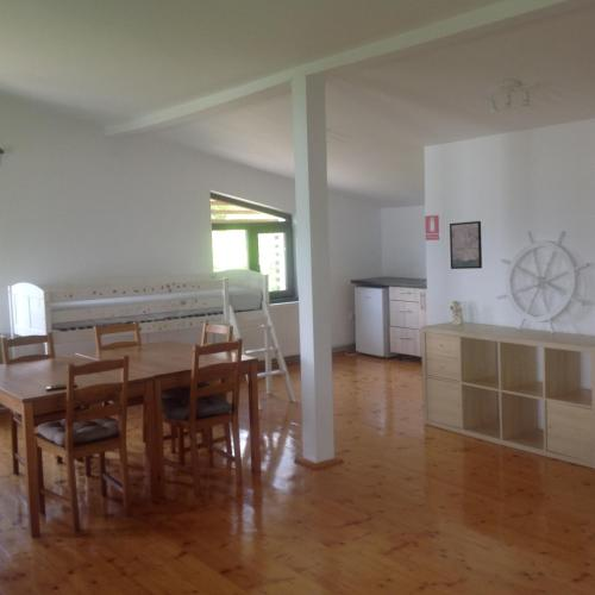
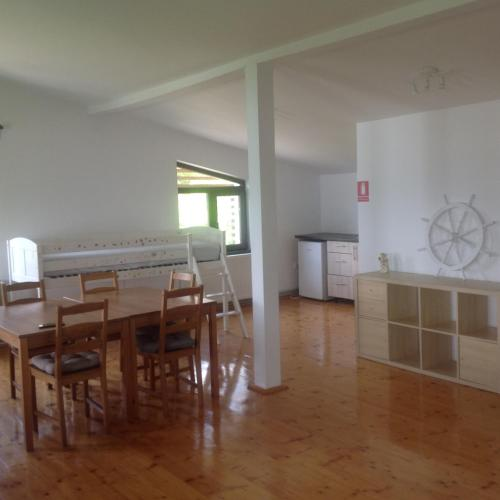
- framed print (465, 245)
